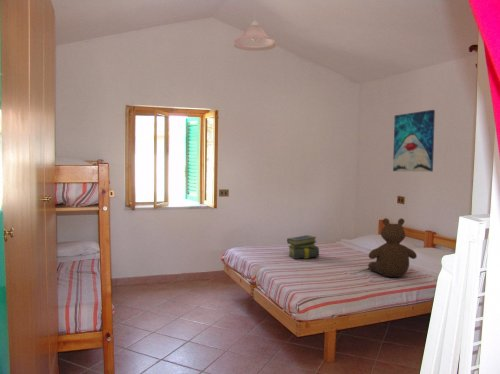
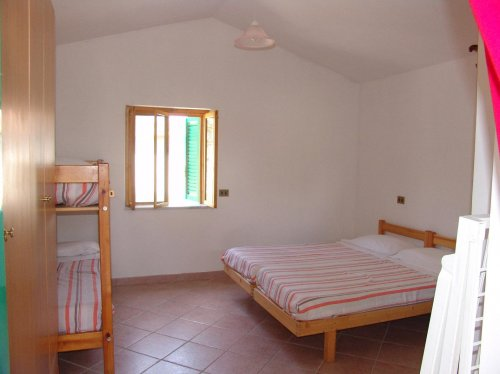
- wall art (412, 142)
- bear (389, 246)
- stack of books (302, 246)
